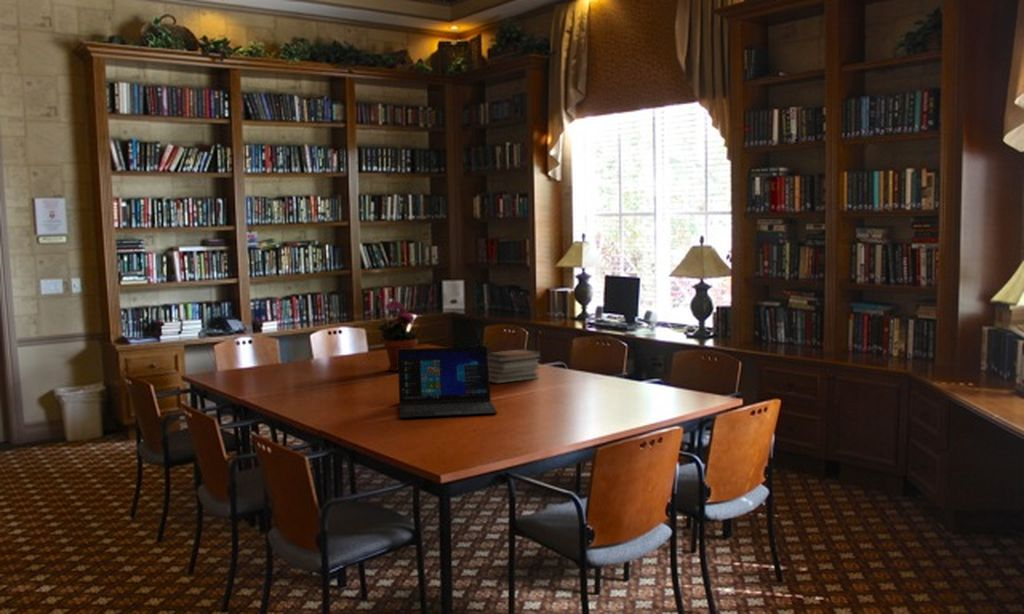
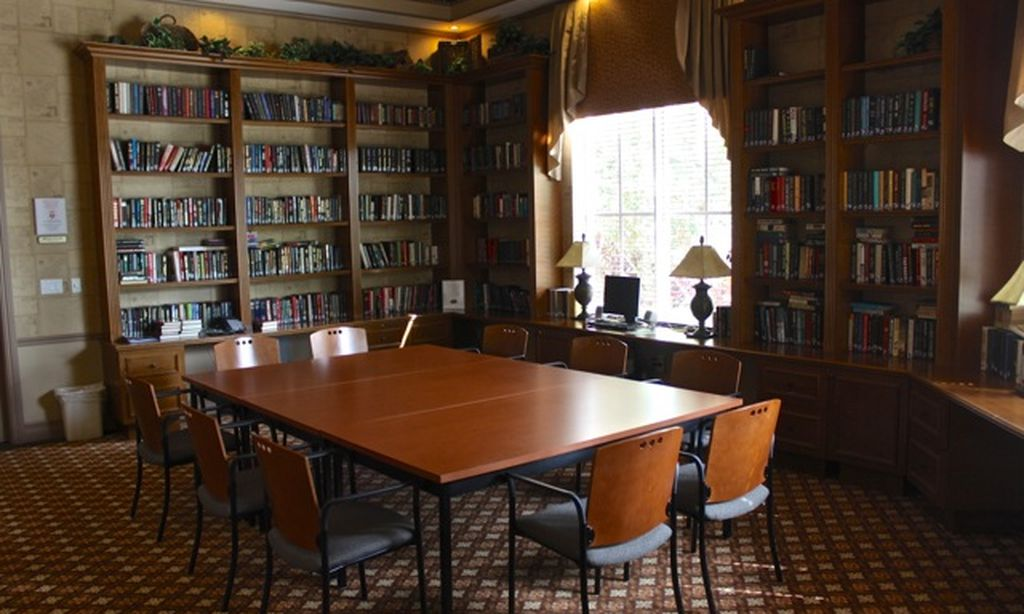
- book stack (511, 366)
- laptop (445, 380)
- potted plant (399, 334)
